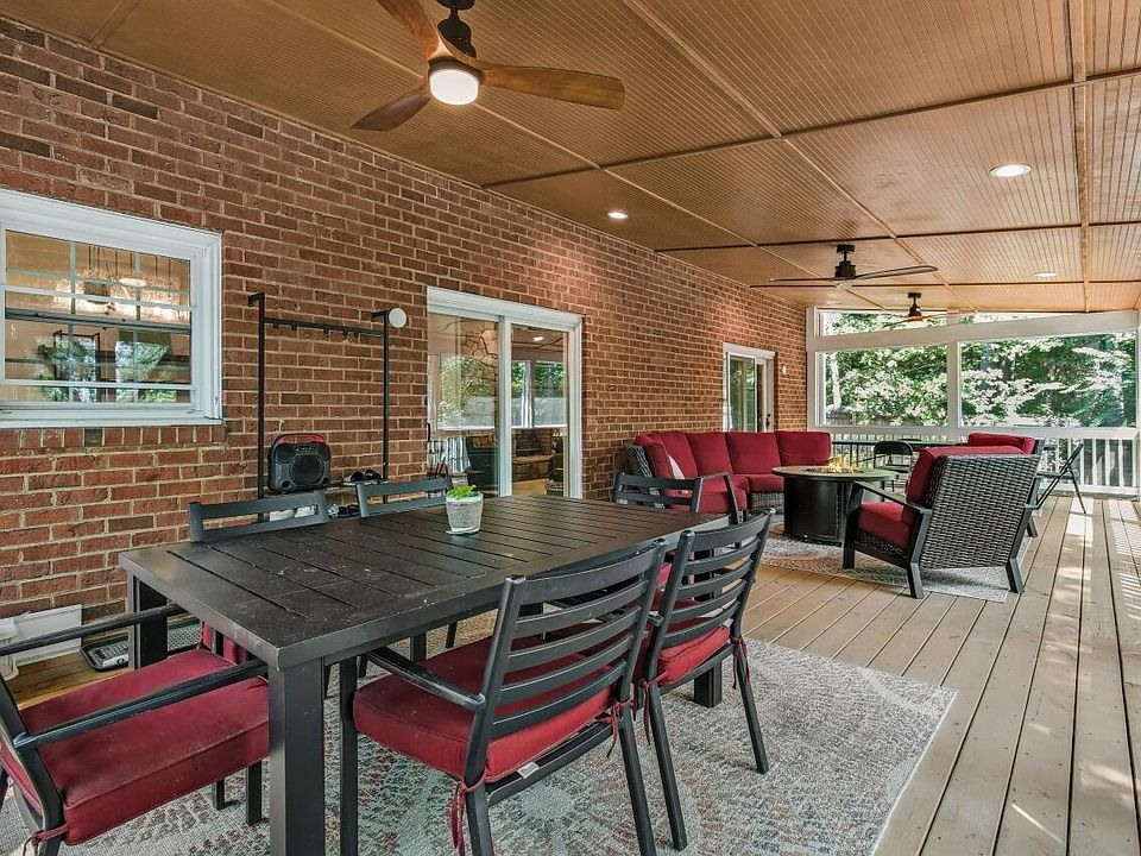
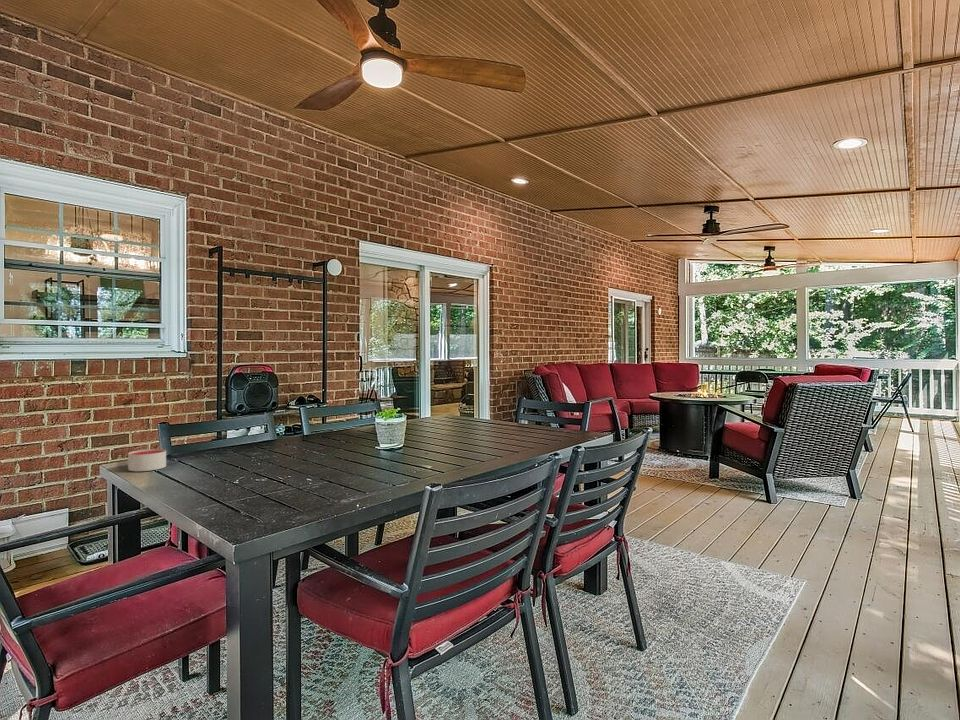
+ candle (147, 459)
